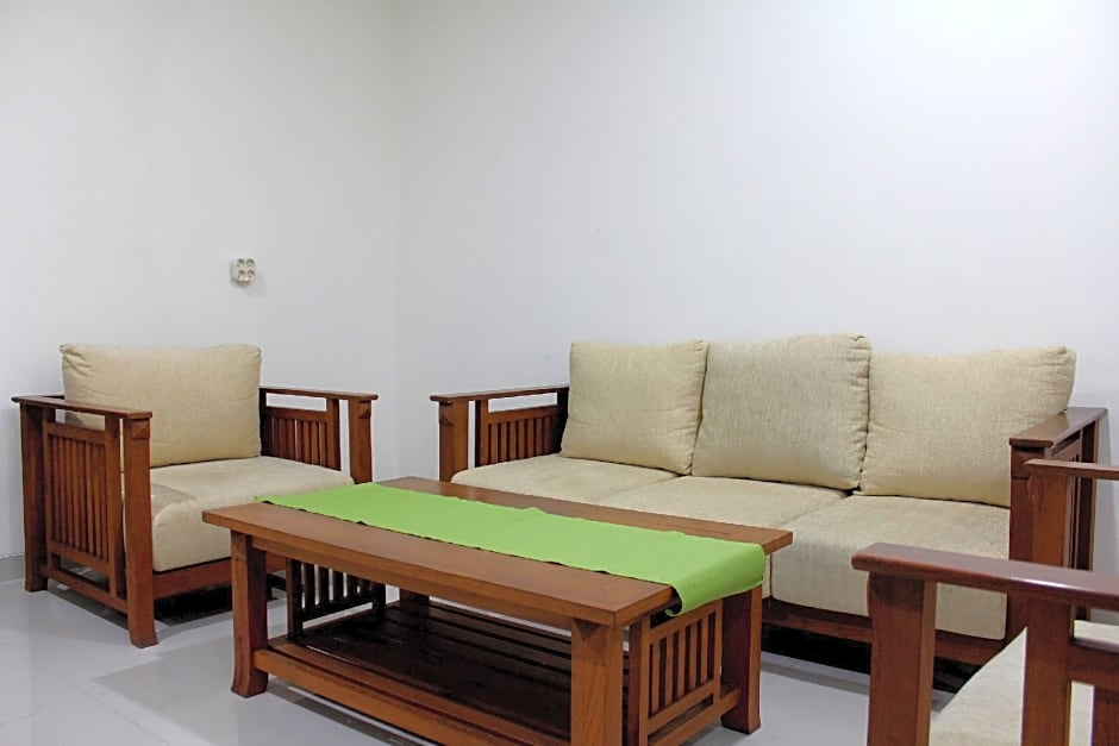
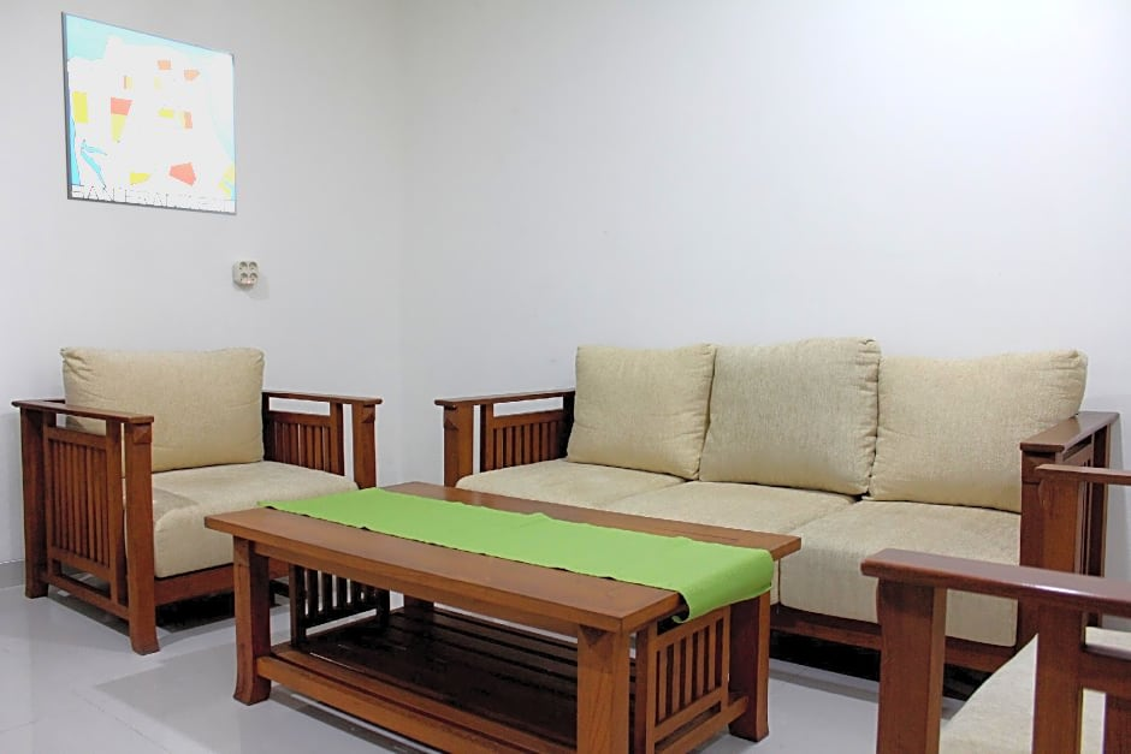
+ wall art (155, 121)
